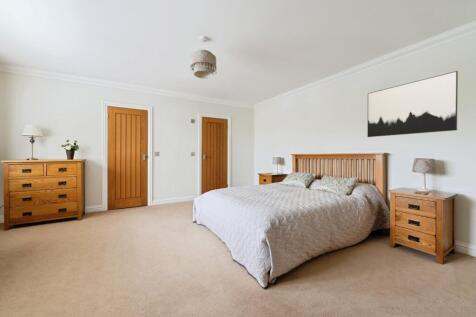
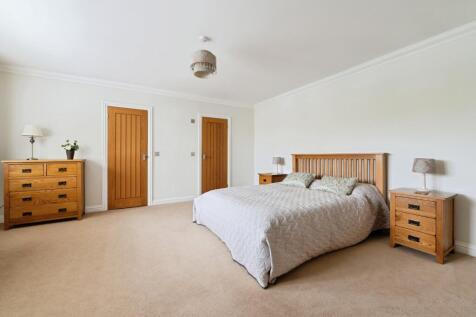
- wall art (405, 109)
